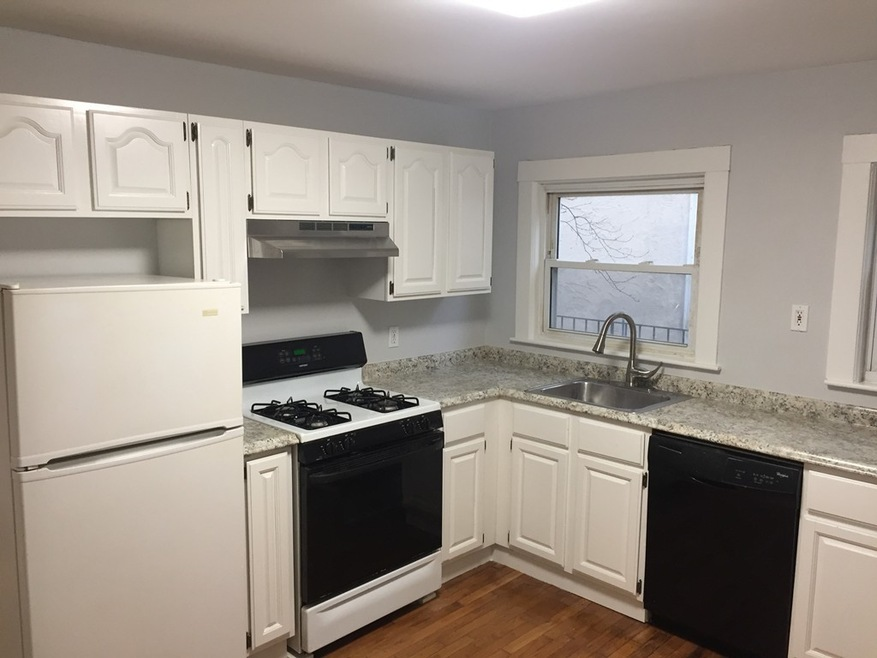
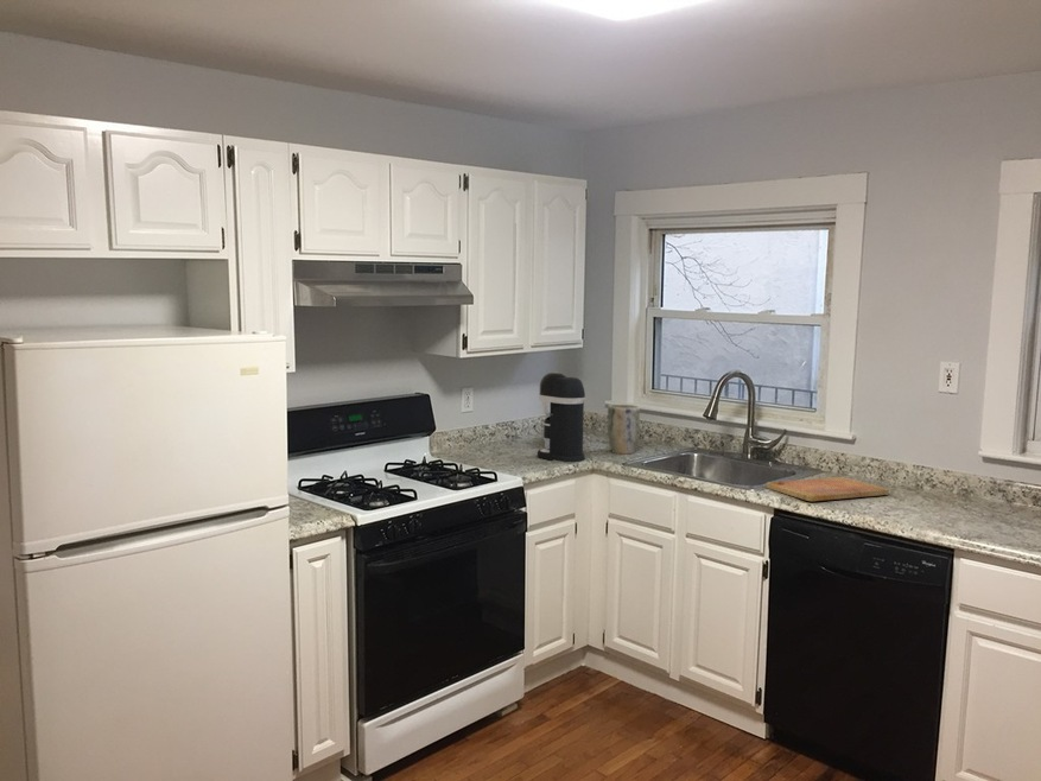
+ plant pot (623, 428)
+ coffee maker (561, 415)
+ cutting board (826, 488)
